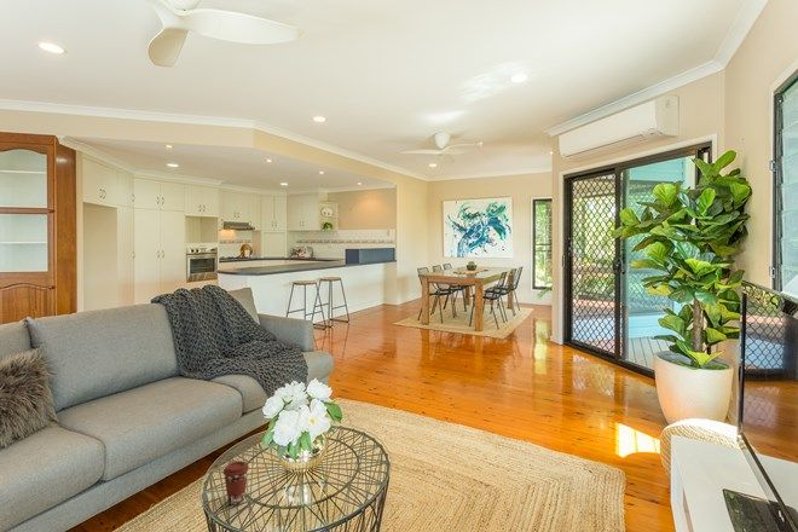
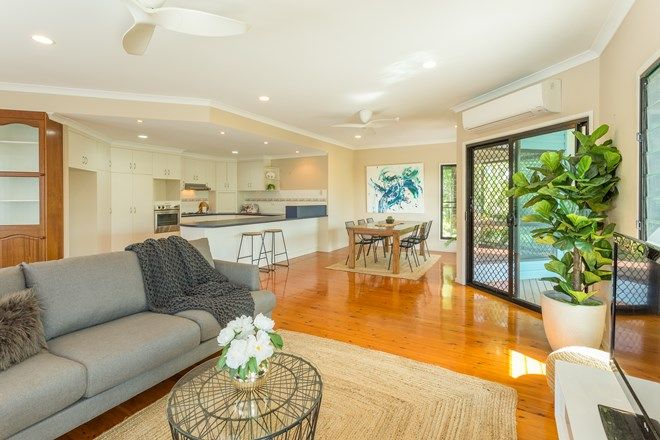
- coffee cup (236, 482)
